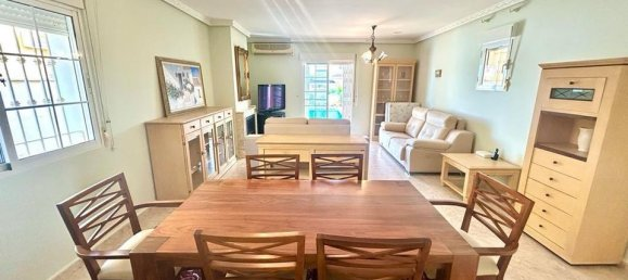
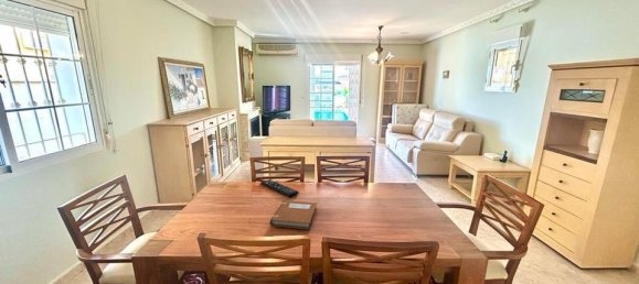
+ remote control (278, 187)
+ notebook (295, 212)
